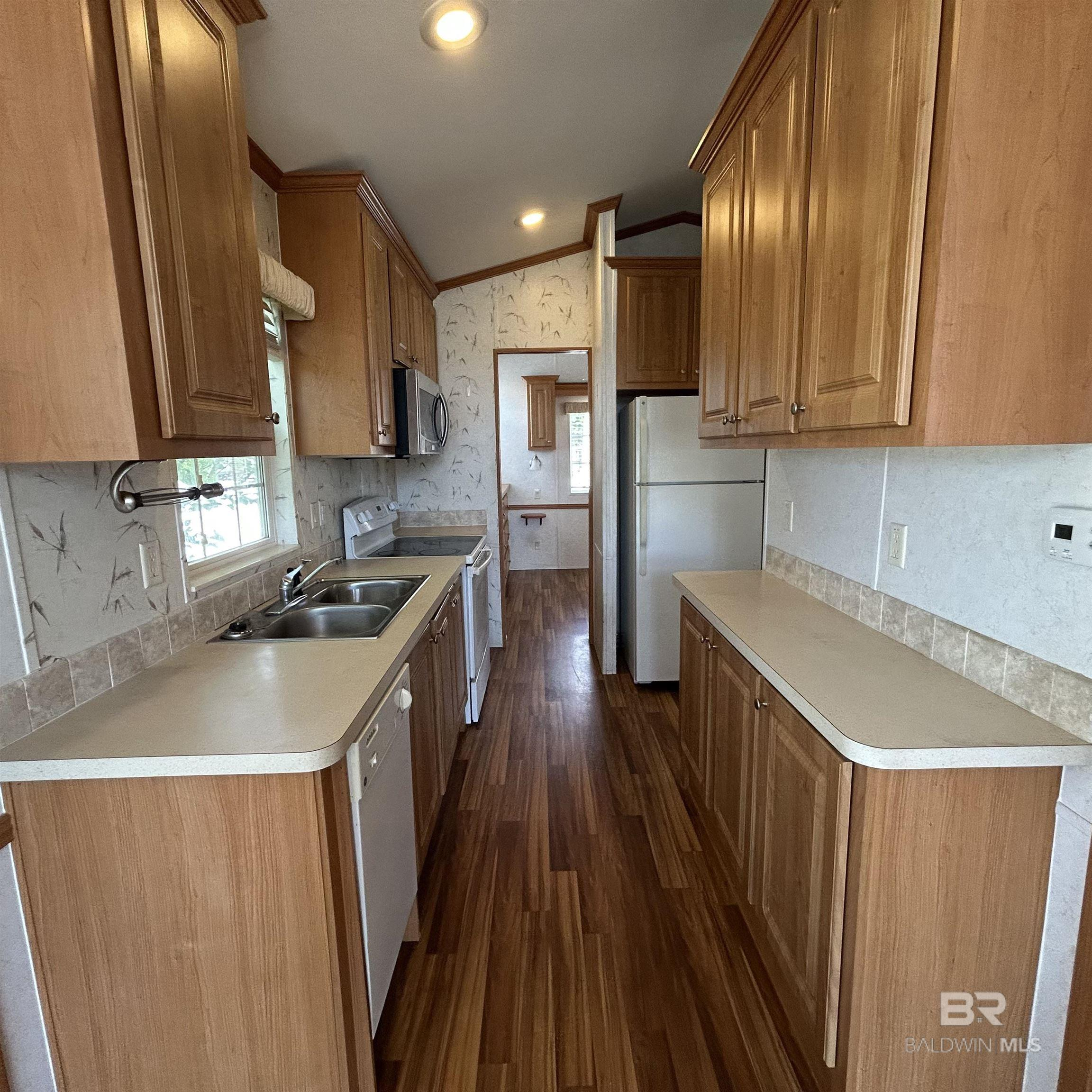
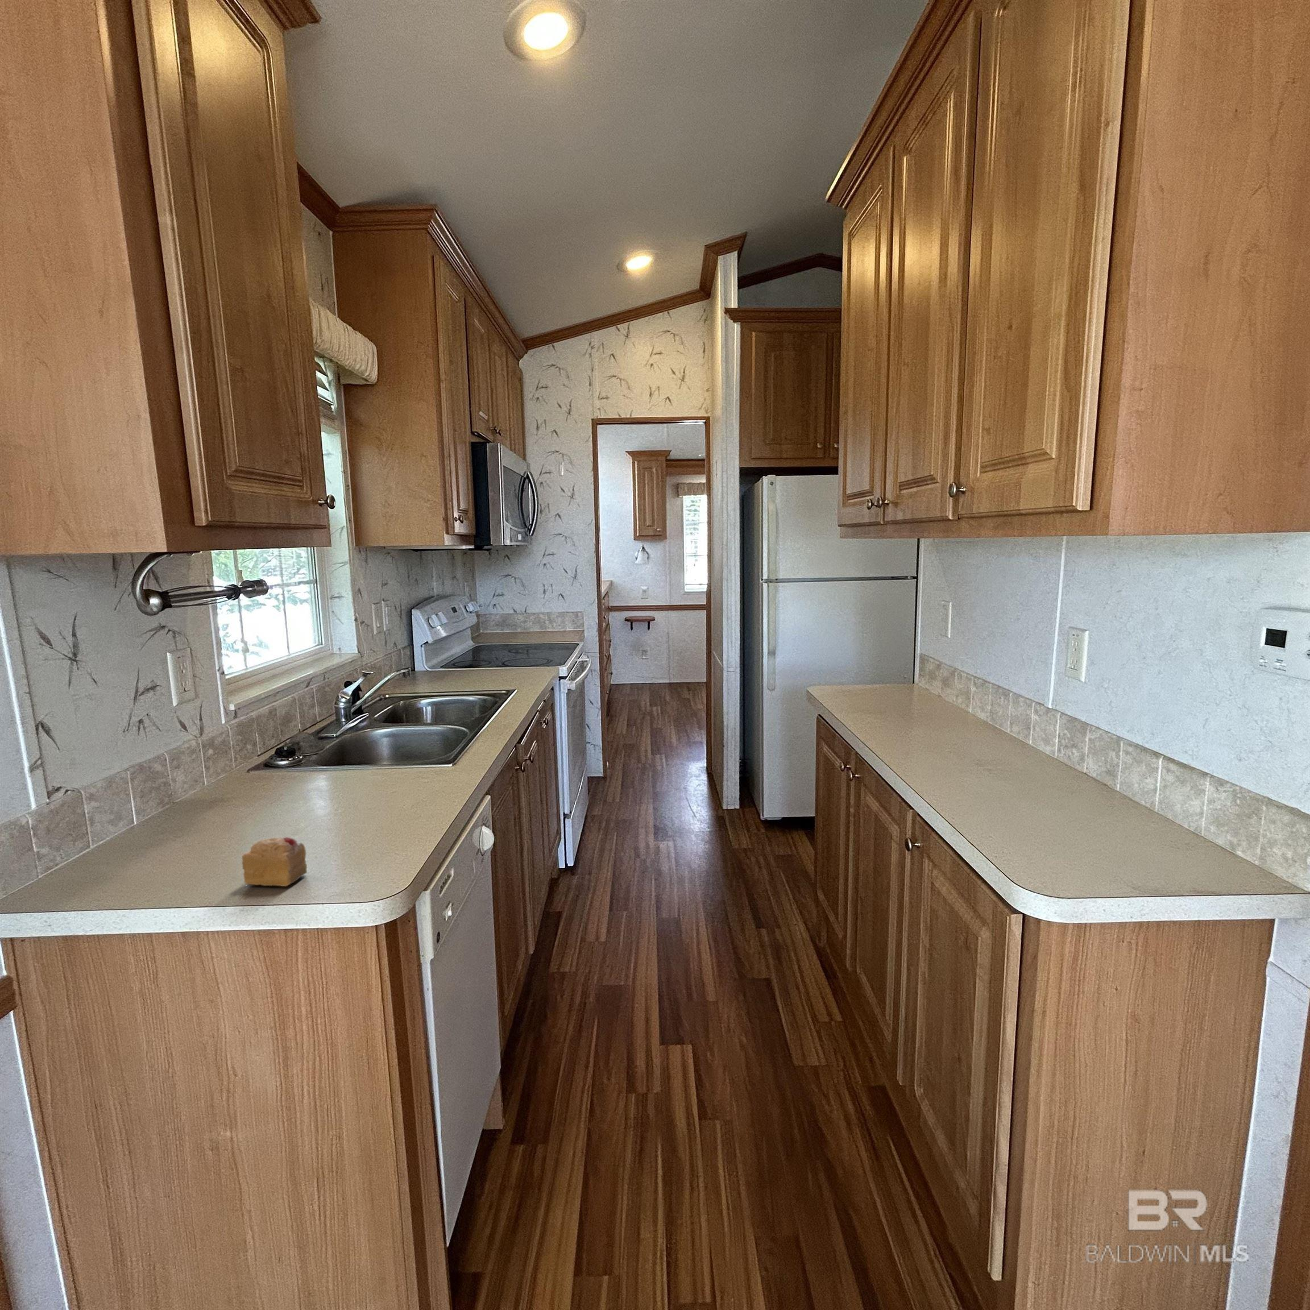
+ cake slice (274, 859)
